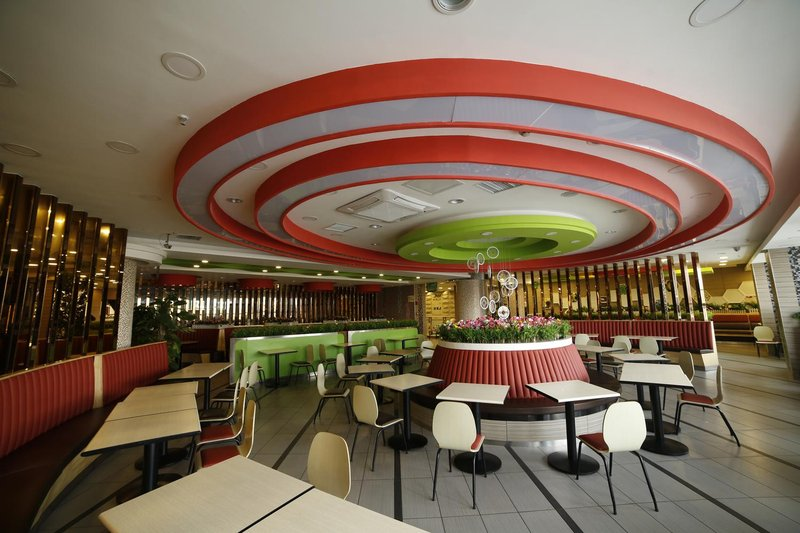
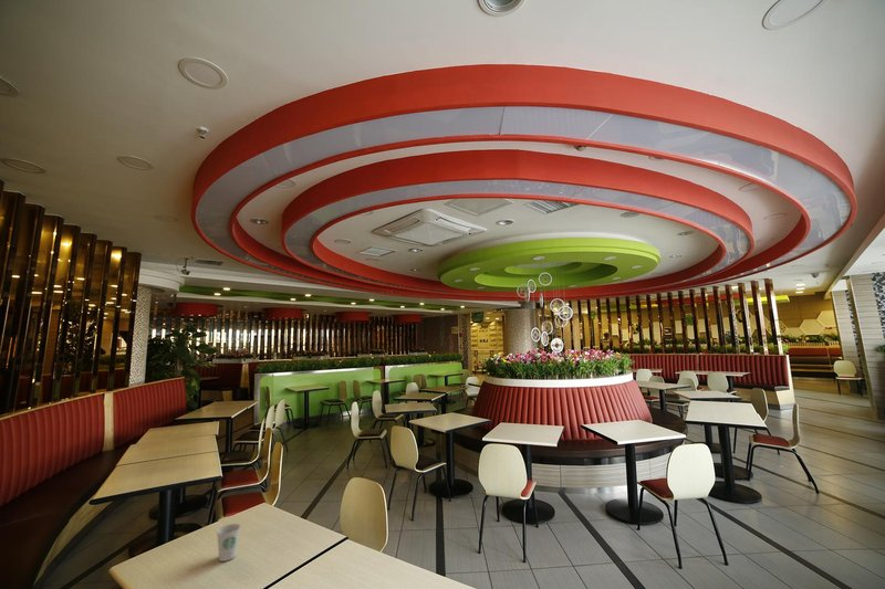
+ paper cup (228, 543)
